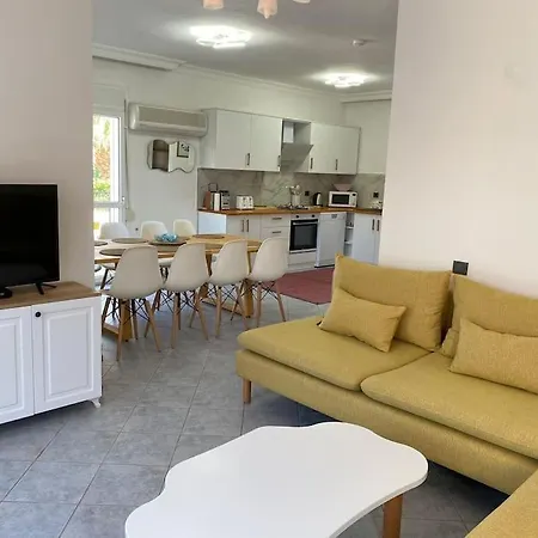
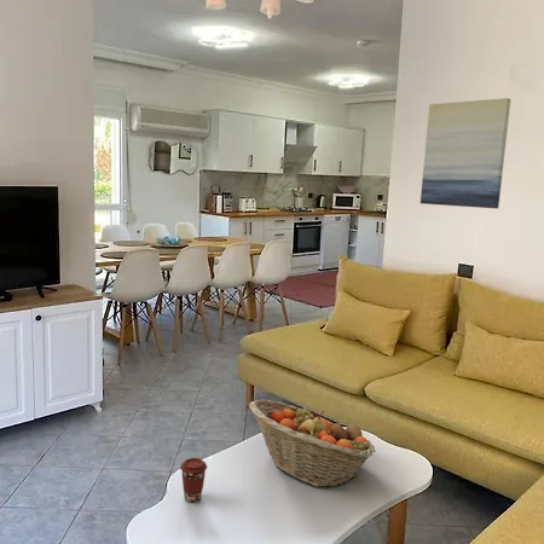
+ fruit basket (309, 435)
+ coffee cup (192, 480)
+ wall art (462, 154)
